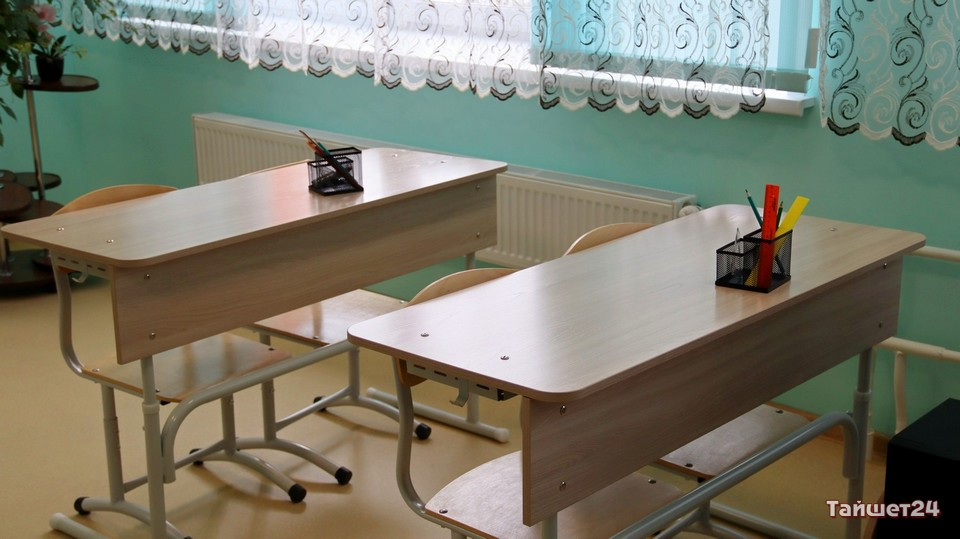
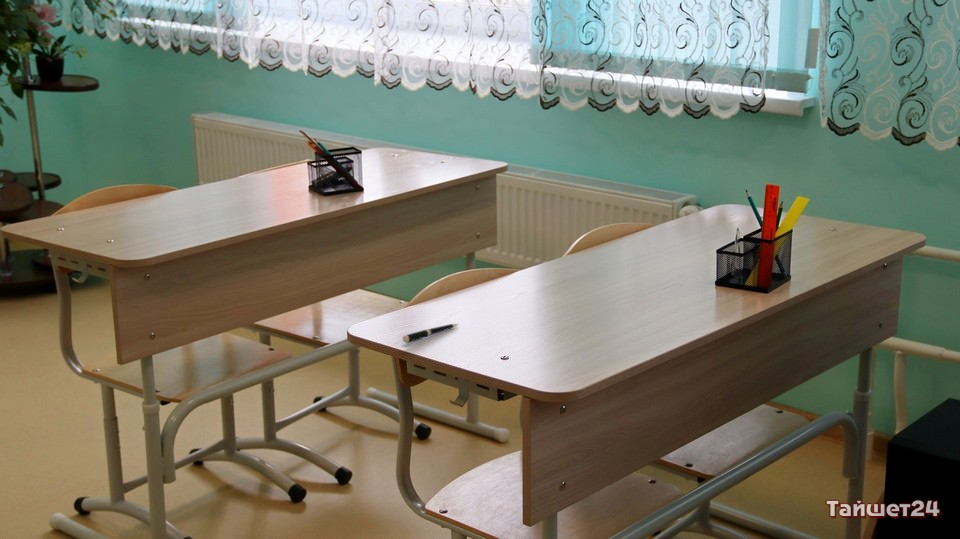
+ pen (432, 330)
